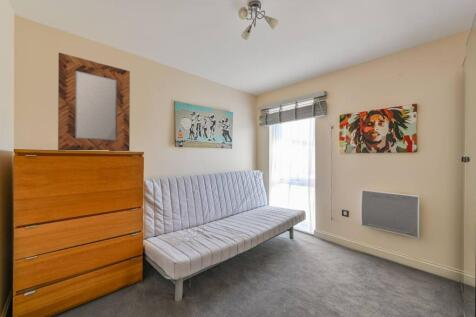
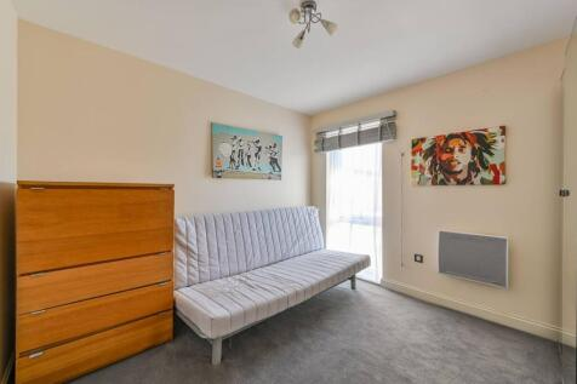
- home mirror (97, 107)
